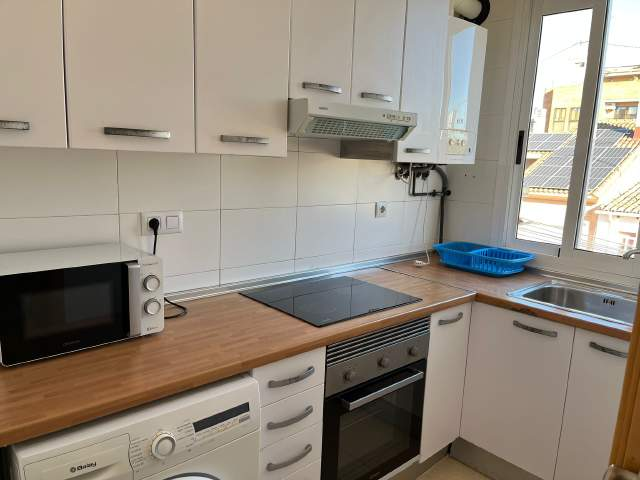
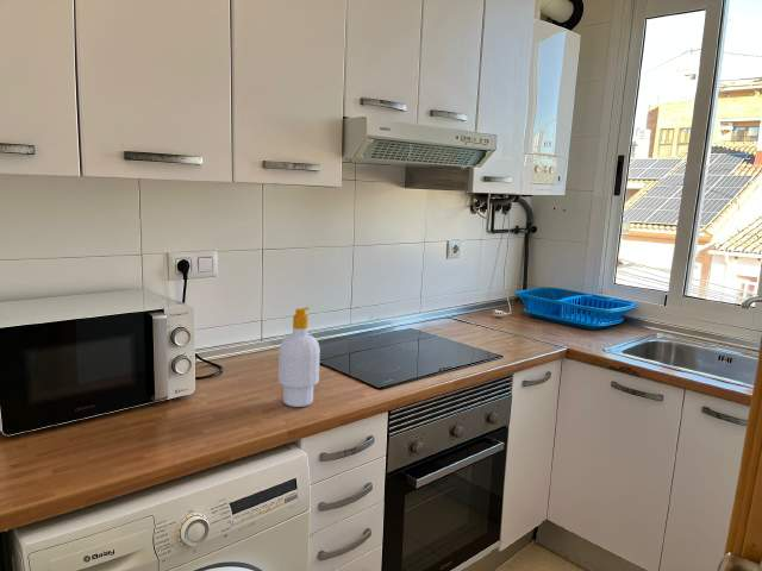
+ soap bottle (299, 356)
